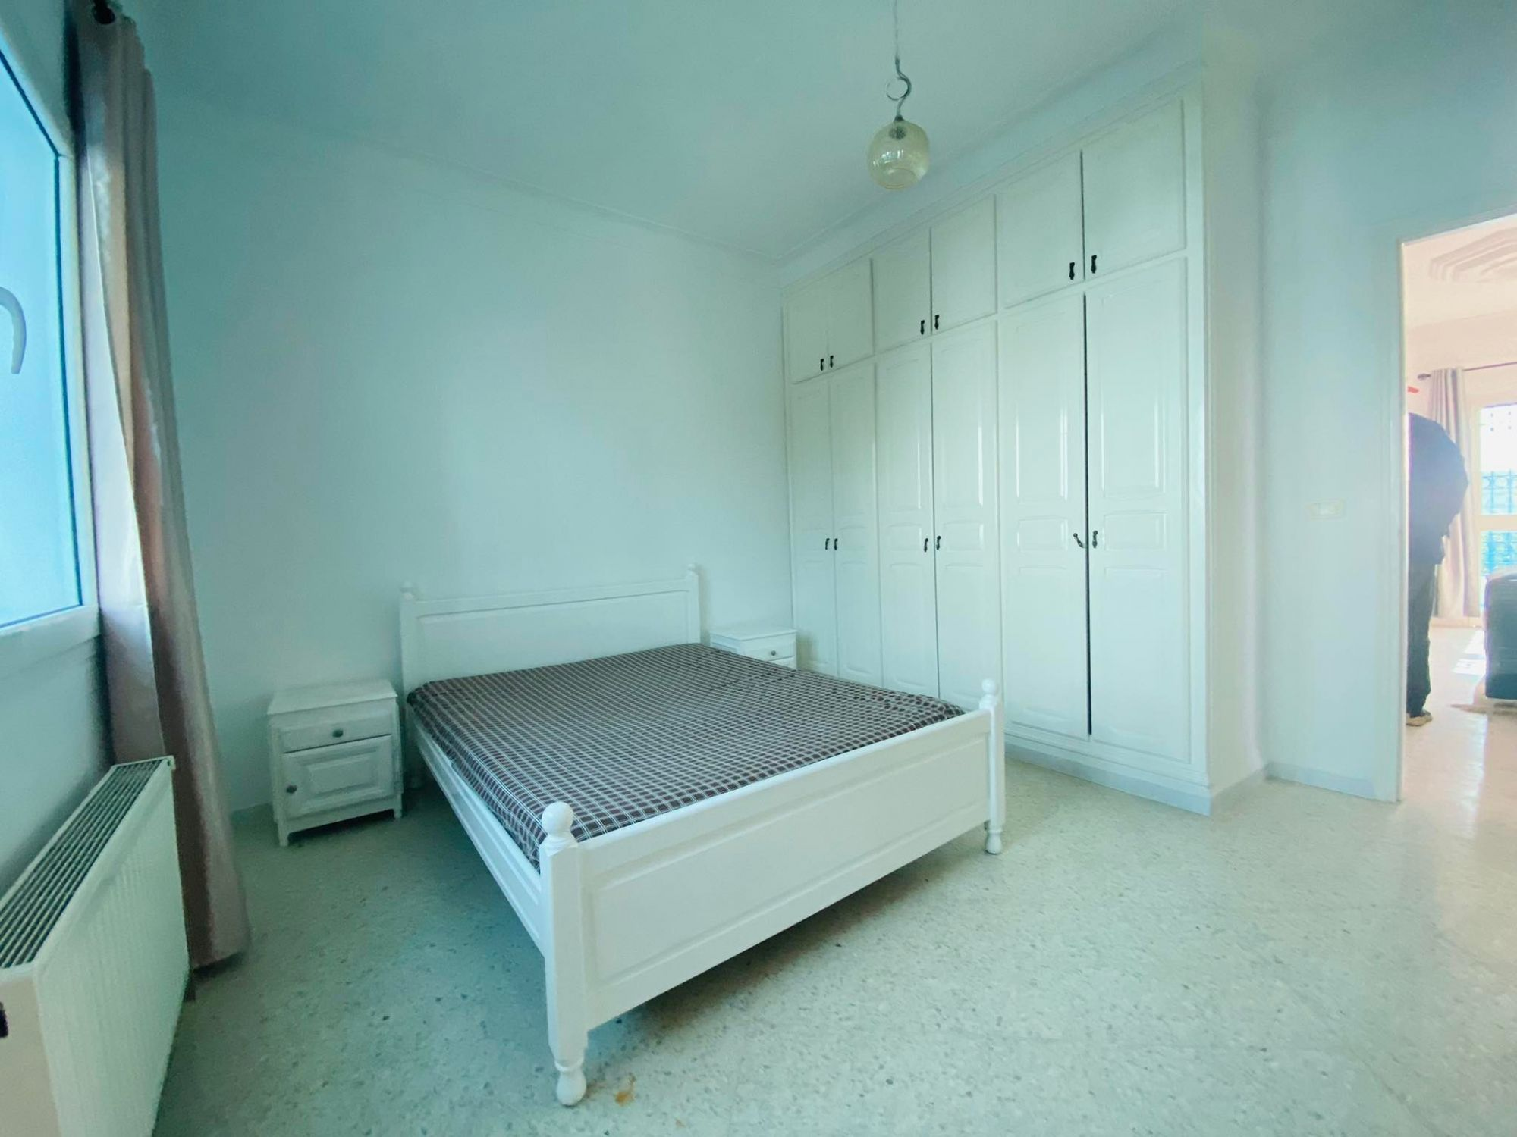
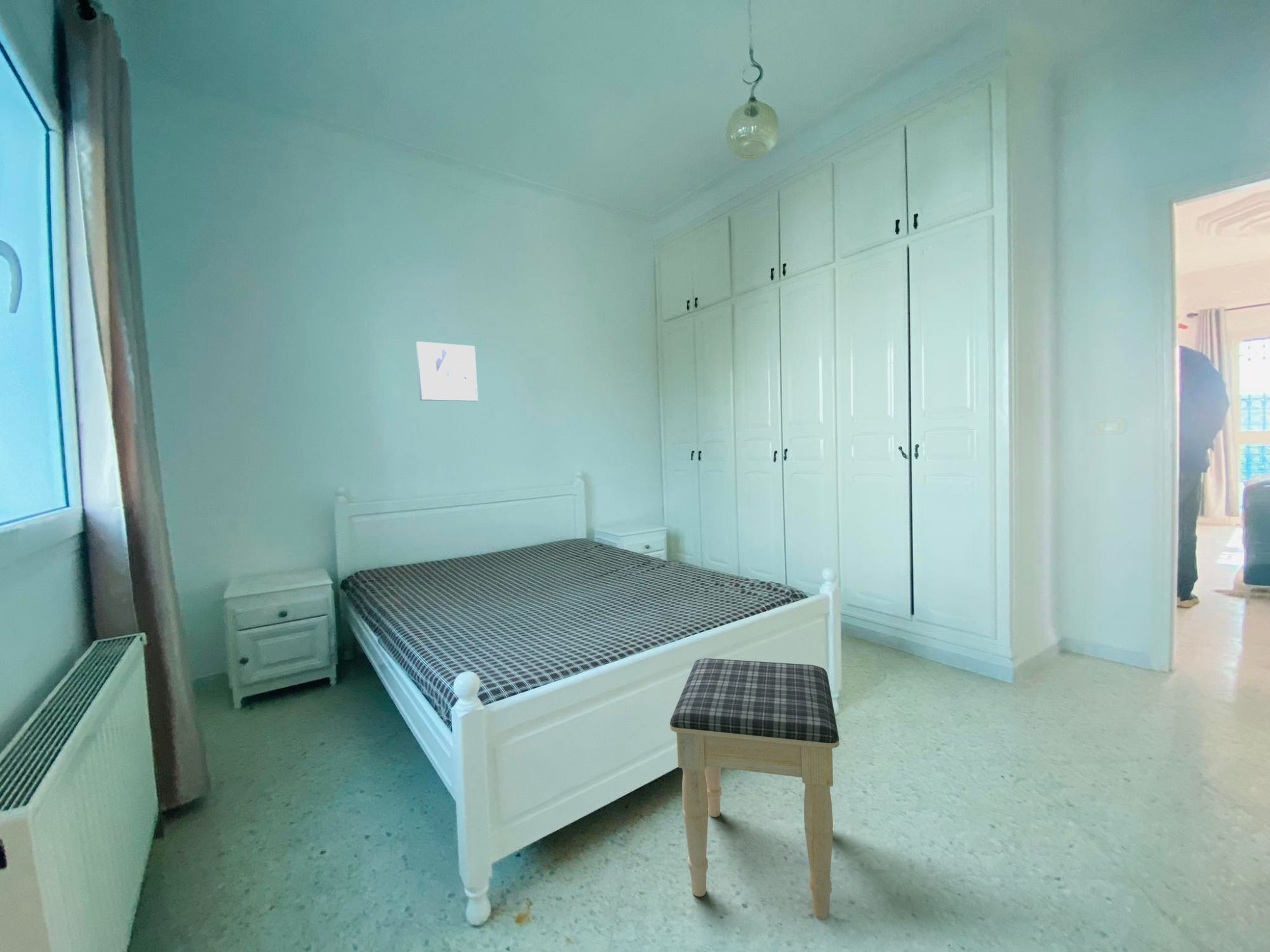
+ footstool (758, 771)
+ wall art (448, 373)
